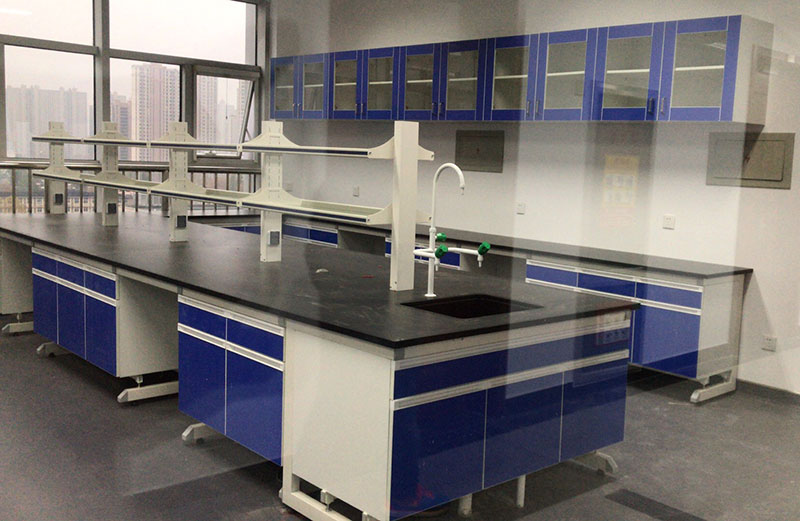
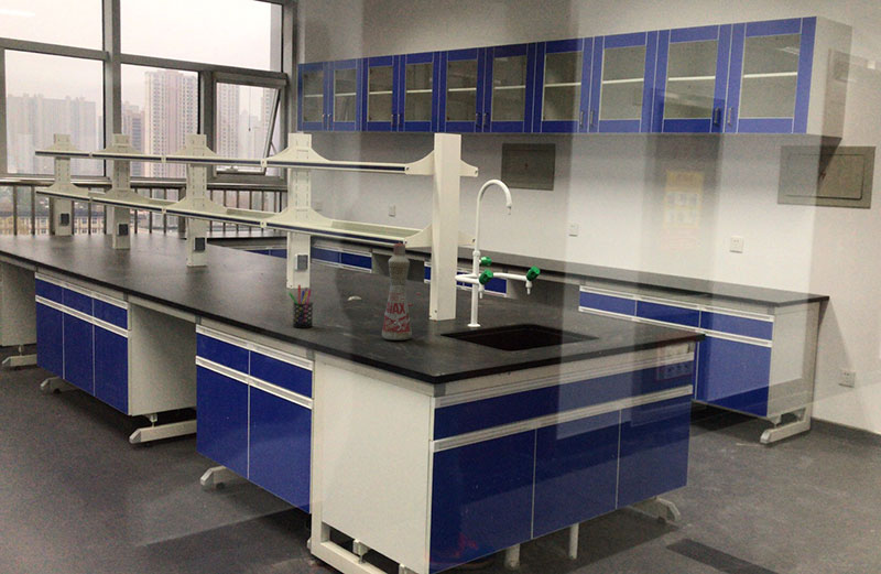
+ bottle (398, 290)
+ pen holder (300, 305)
